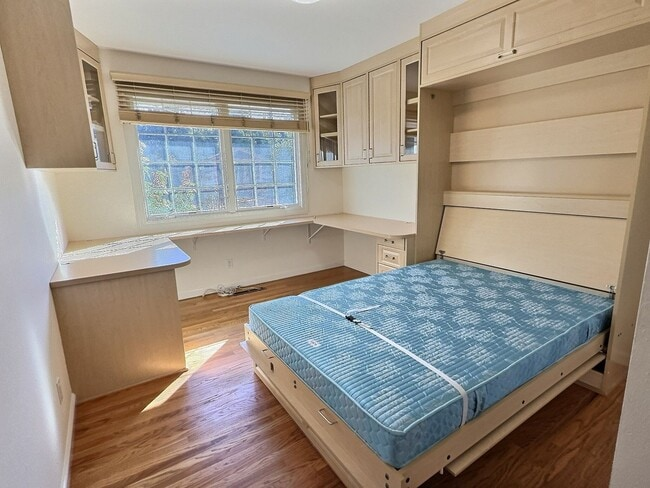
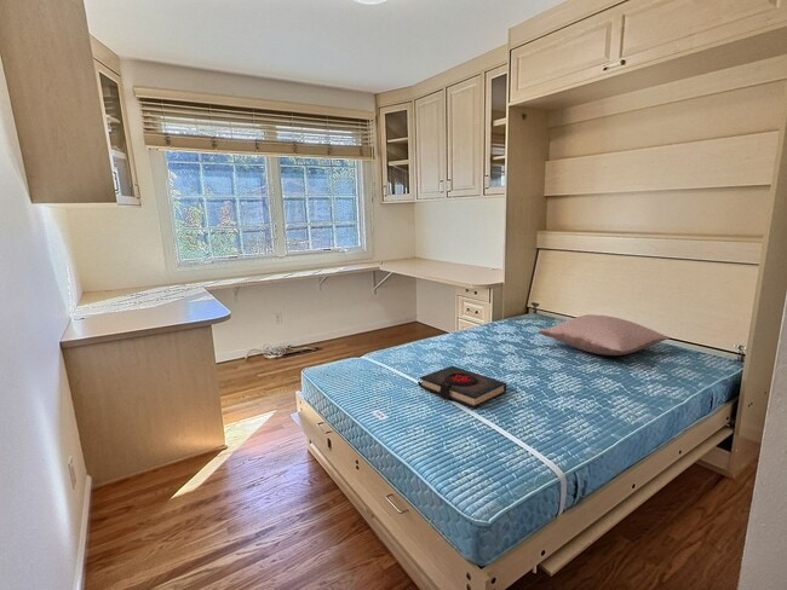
+ pillow (602, 332)
+ book (461, 382)
